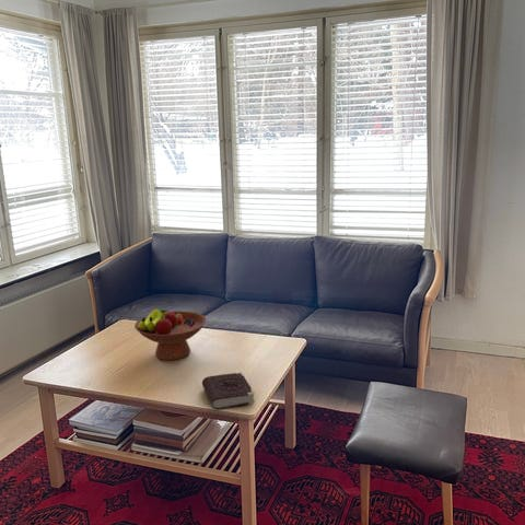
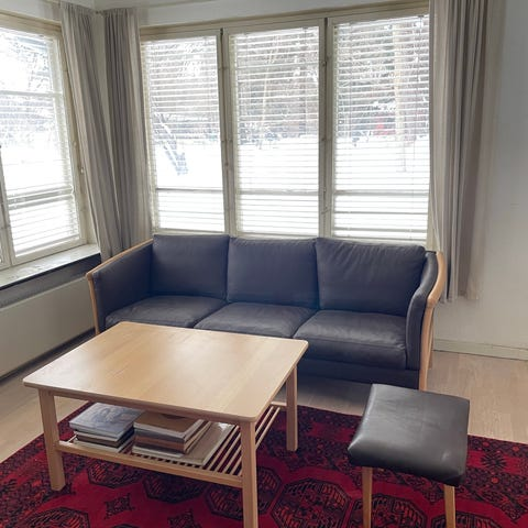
- fruit bowl (171, 331)
- book (228, 389)
